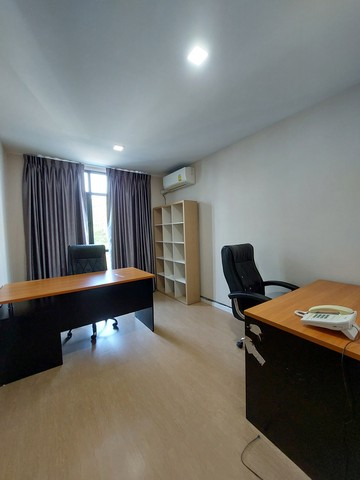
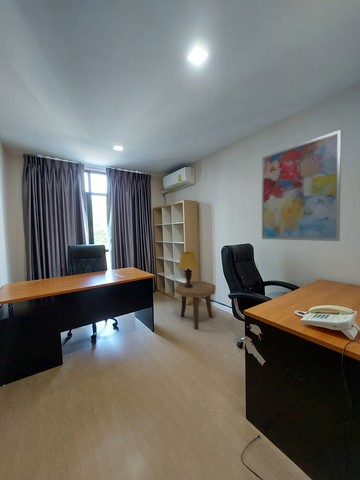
+ table lamp (188, 269)
+ wall art (295, 193)
+ side table (196, 303)
